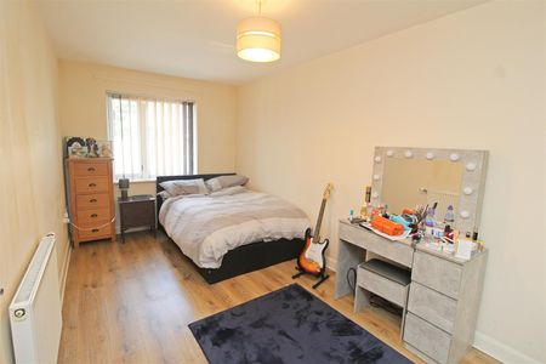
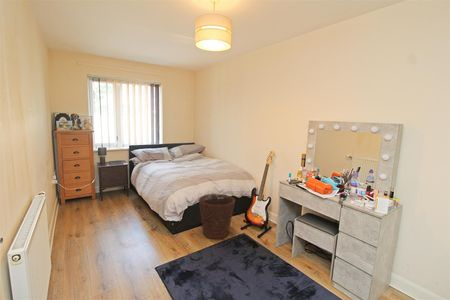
+ basket (216, 216)
